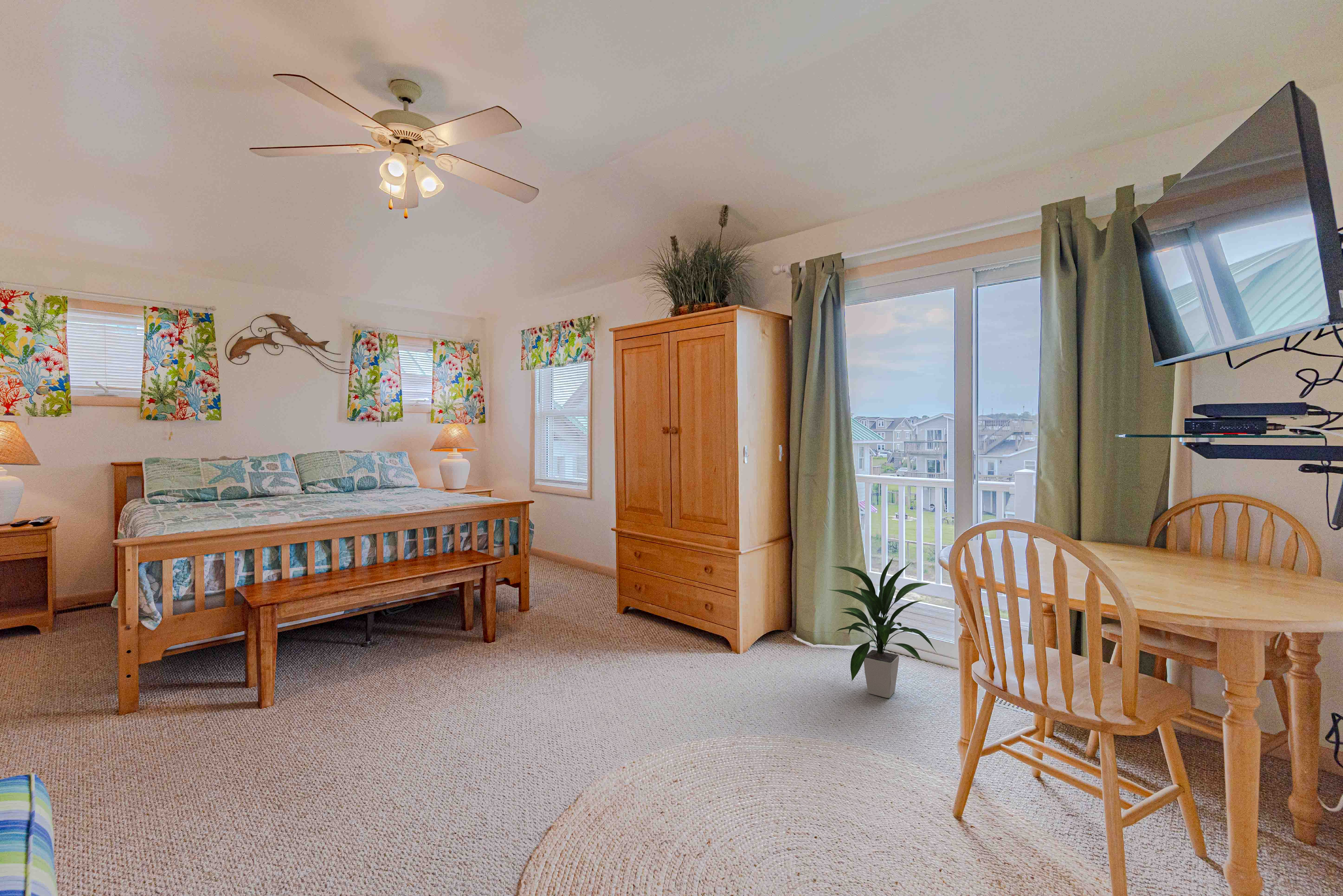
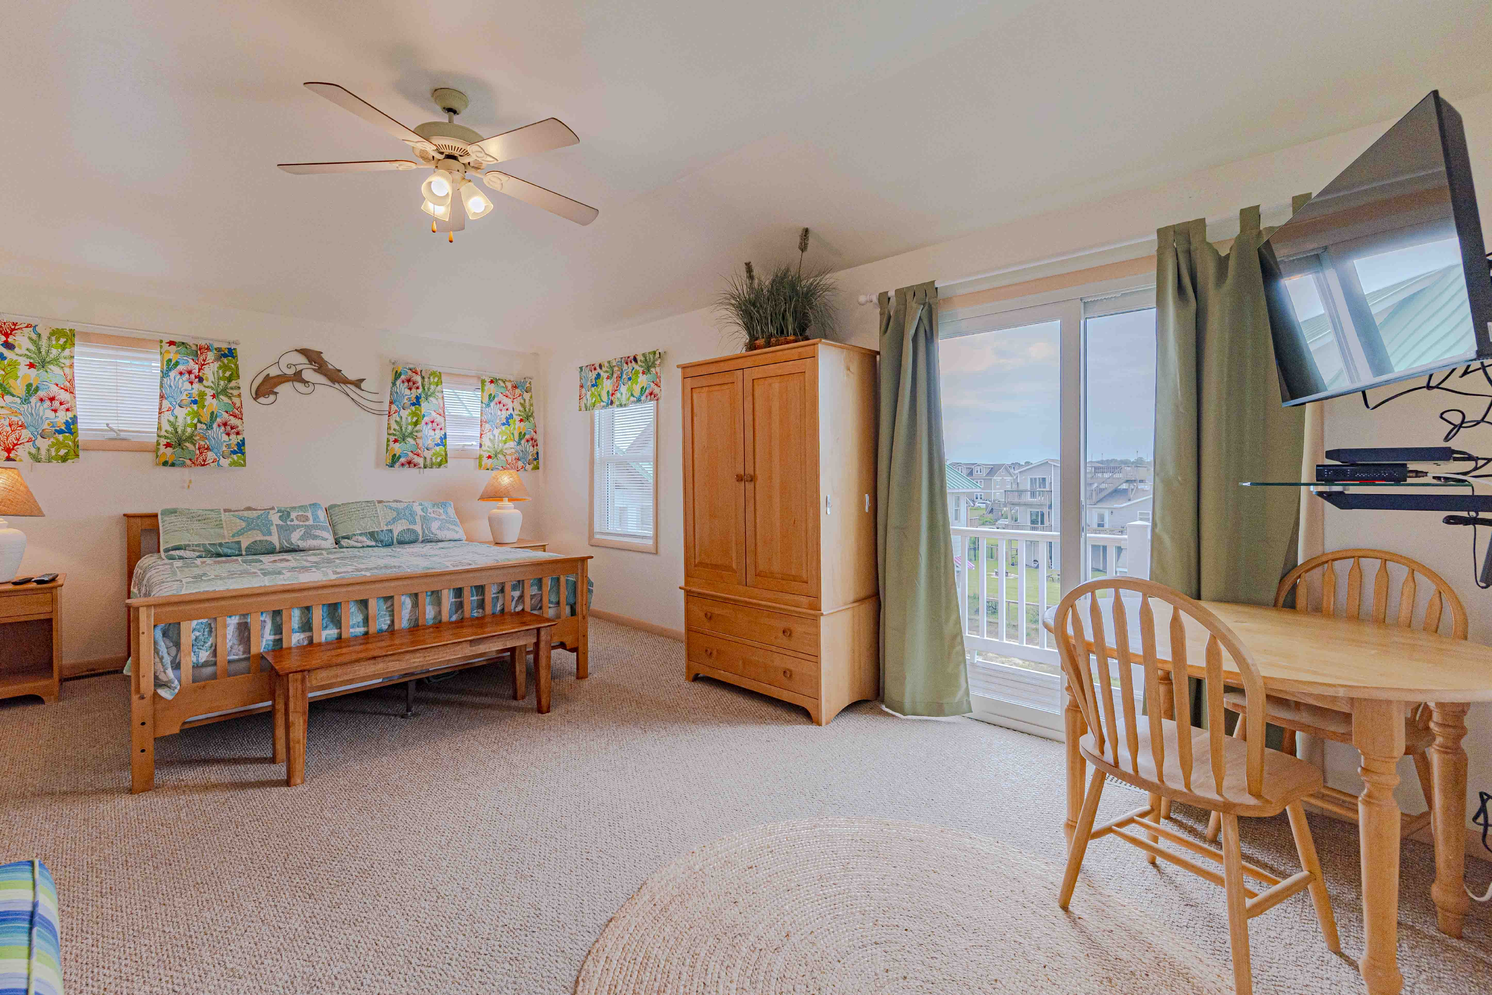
- indoor plant (877, 625)
